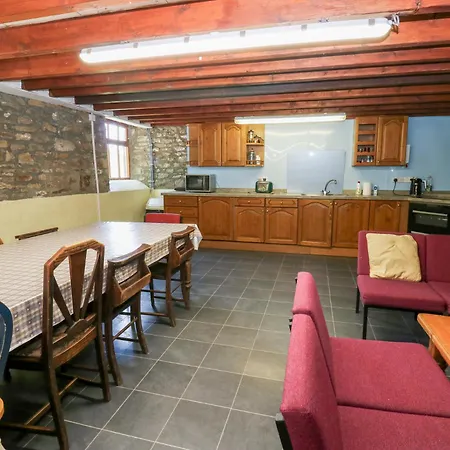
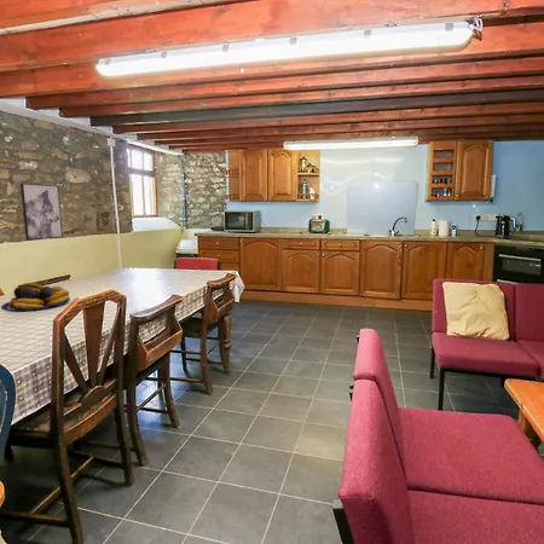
+ wall art (42, 212)
+ fruit bowl (35, 293)
